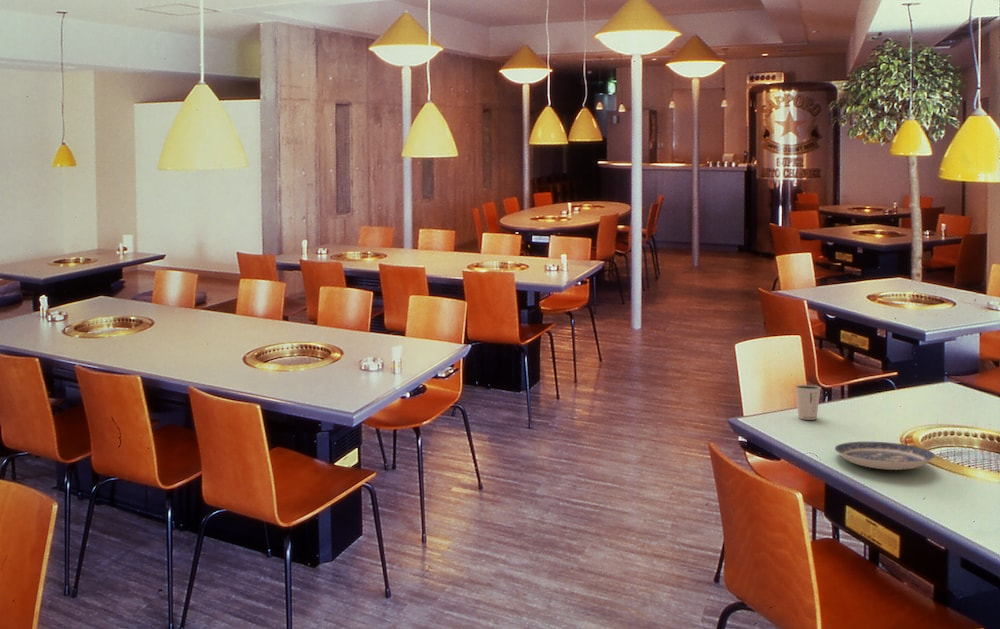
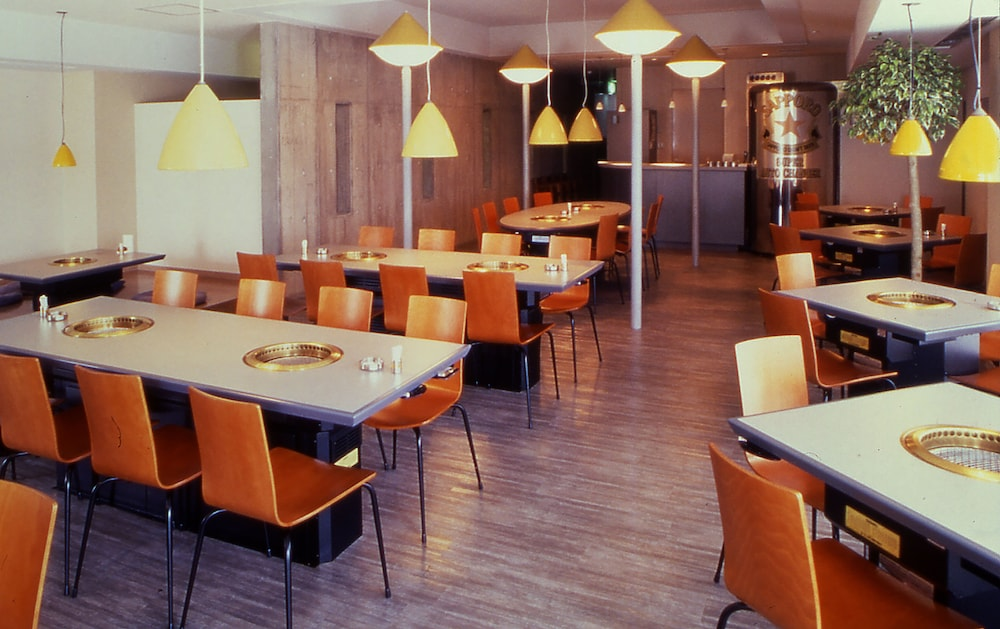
- plate (883, 457)
- dixie cup (807, 402)
